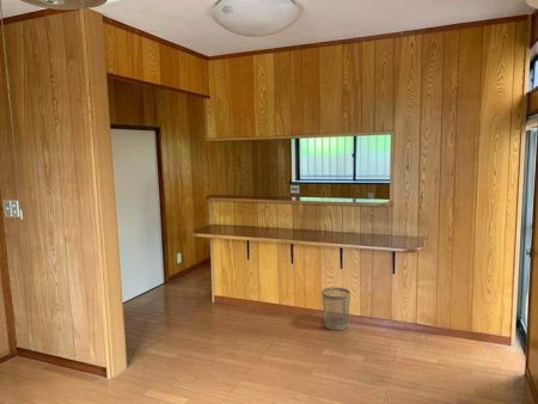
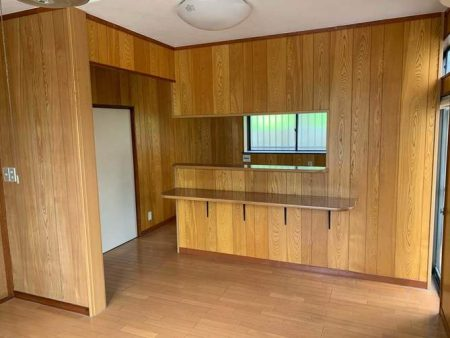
- wastebasket (336, 308)
